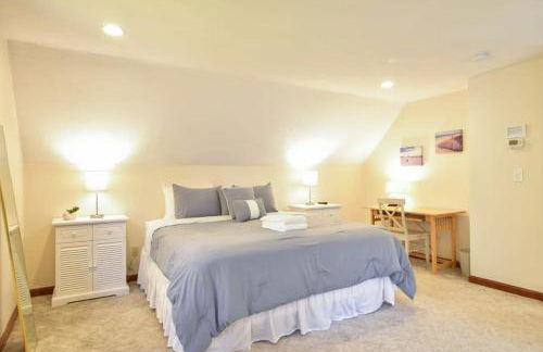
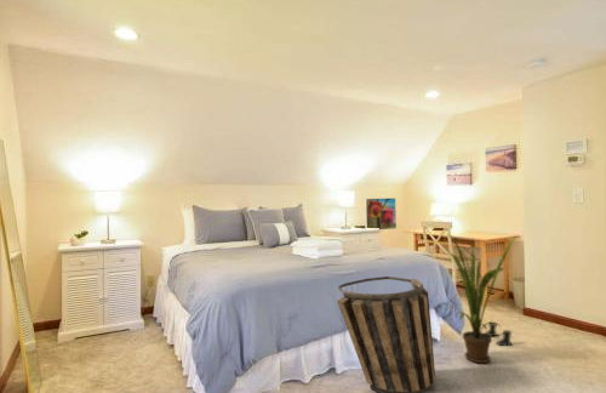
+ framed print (381, 213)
+ boots (496, 332)
+ house plant (468, 295)
+ basket (384, 334)
